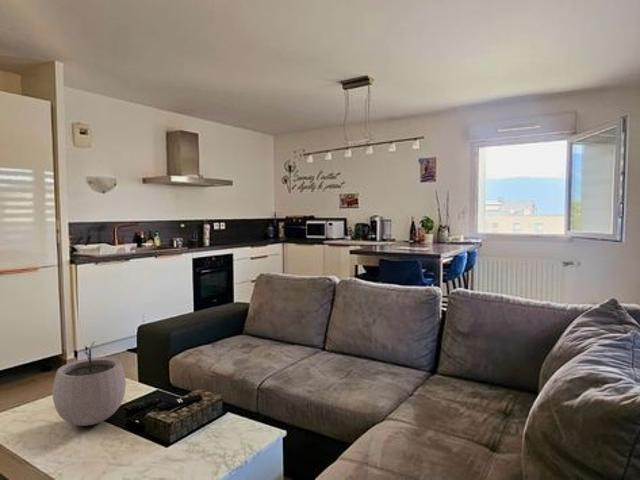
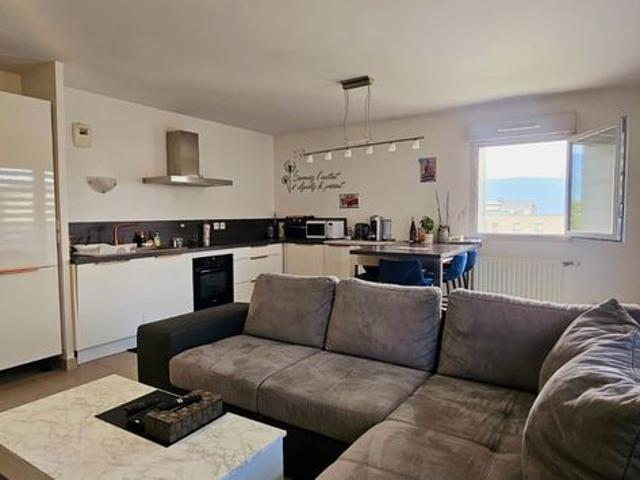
- plant pot (90, 381)
